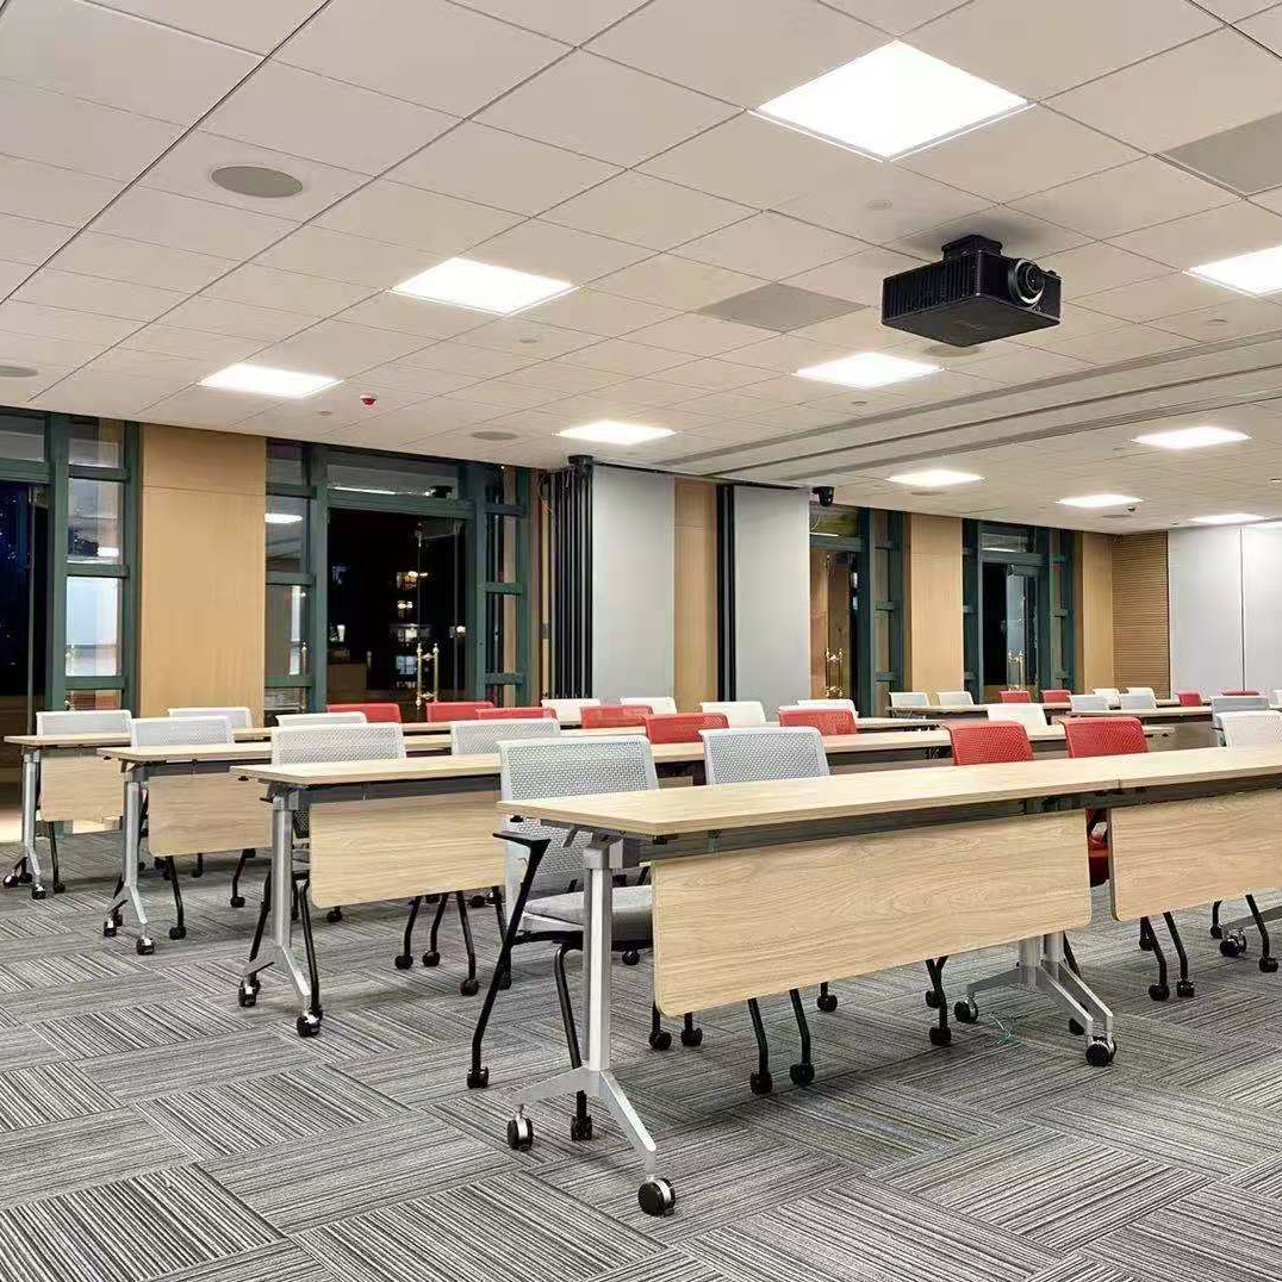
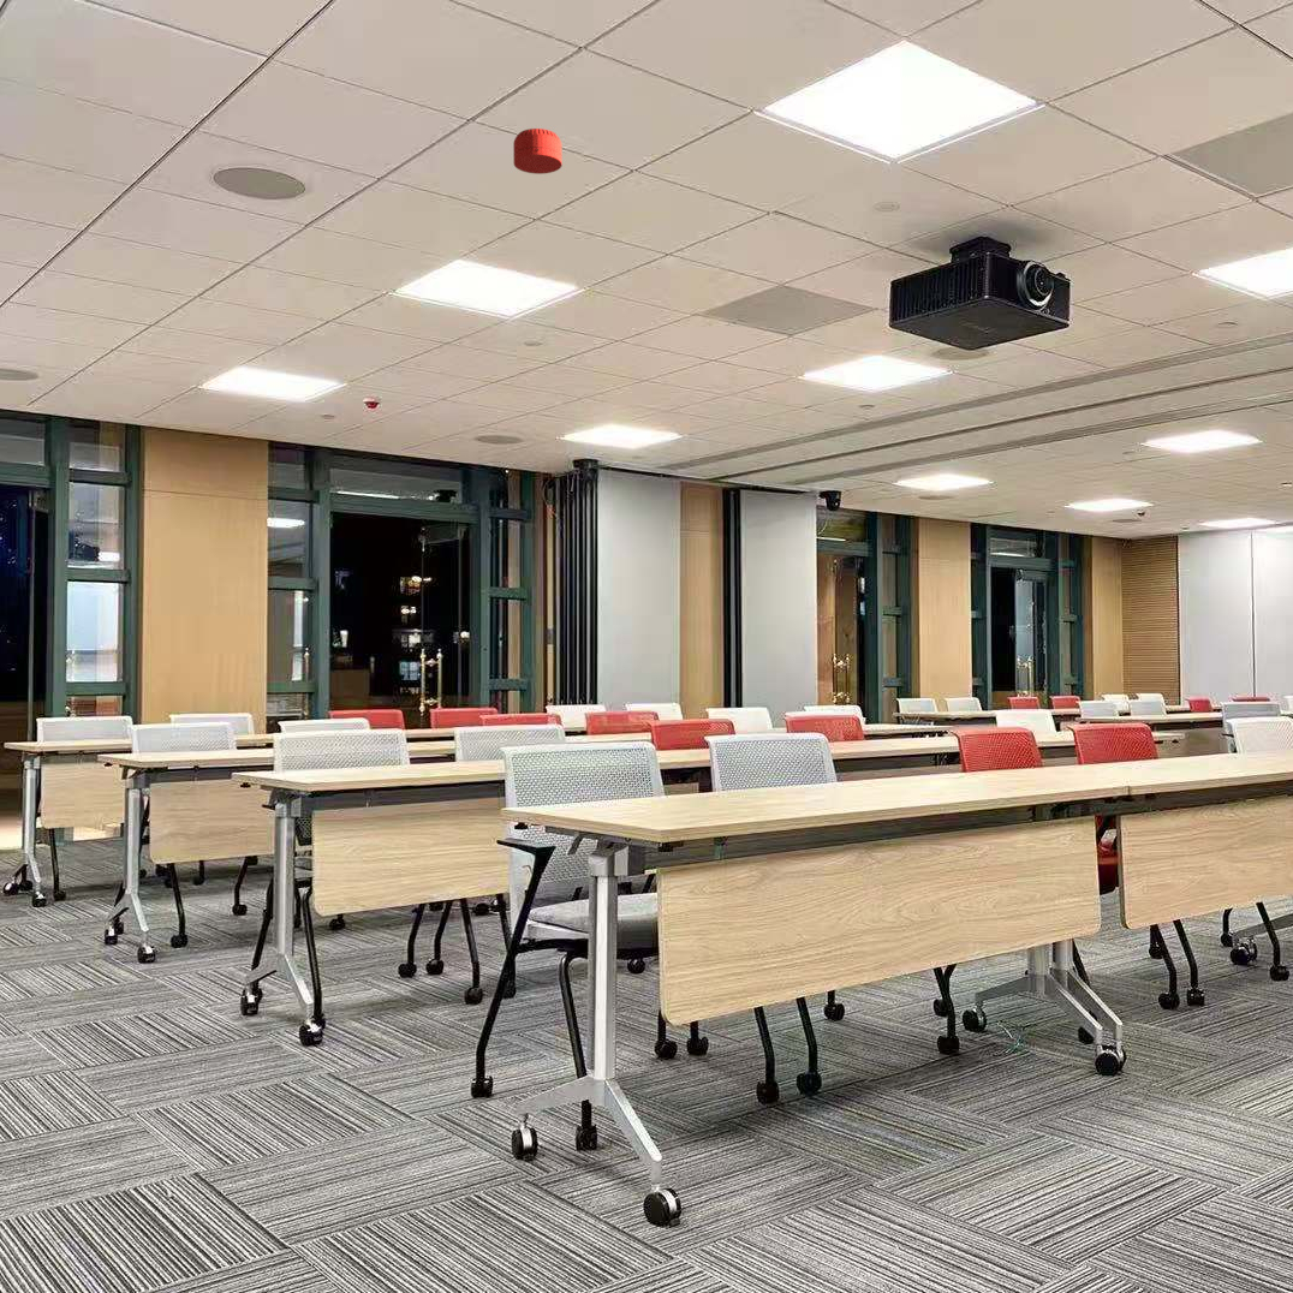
+ smoke detector (537, 150)
